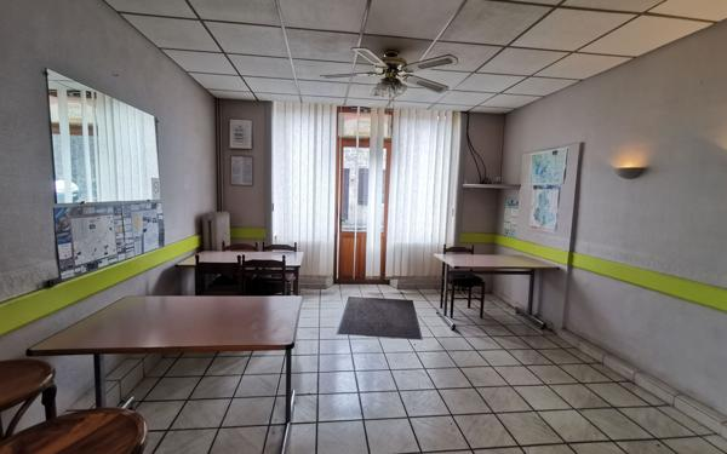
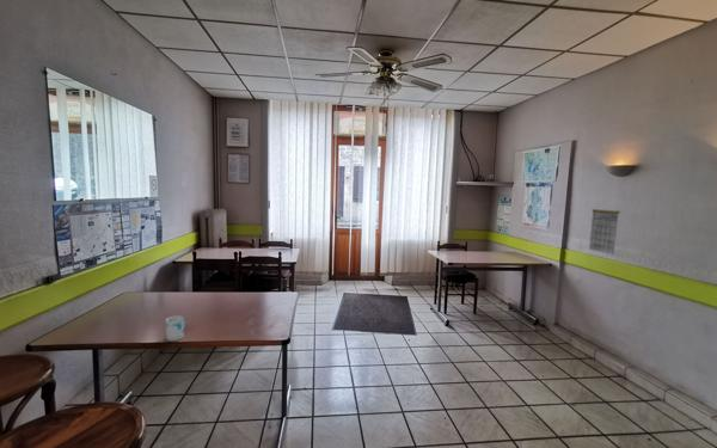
+ mug (177, 326)
+ calendar (603, 226)
